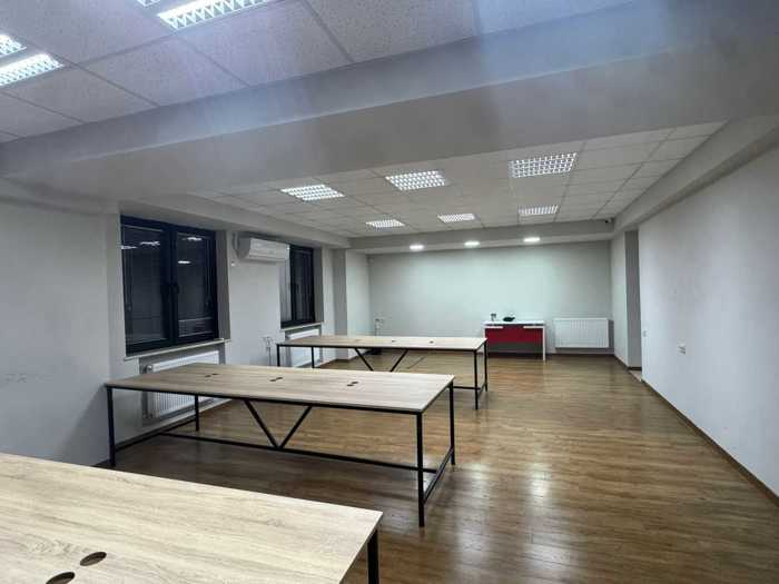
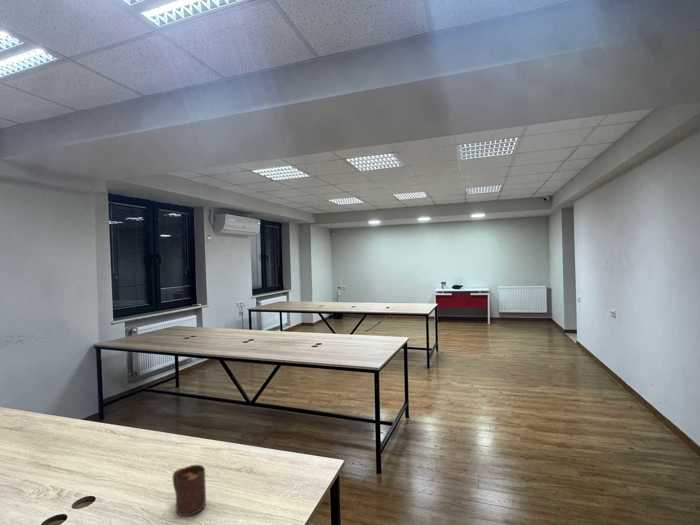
+ cup (187, 489)
